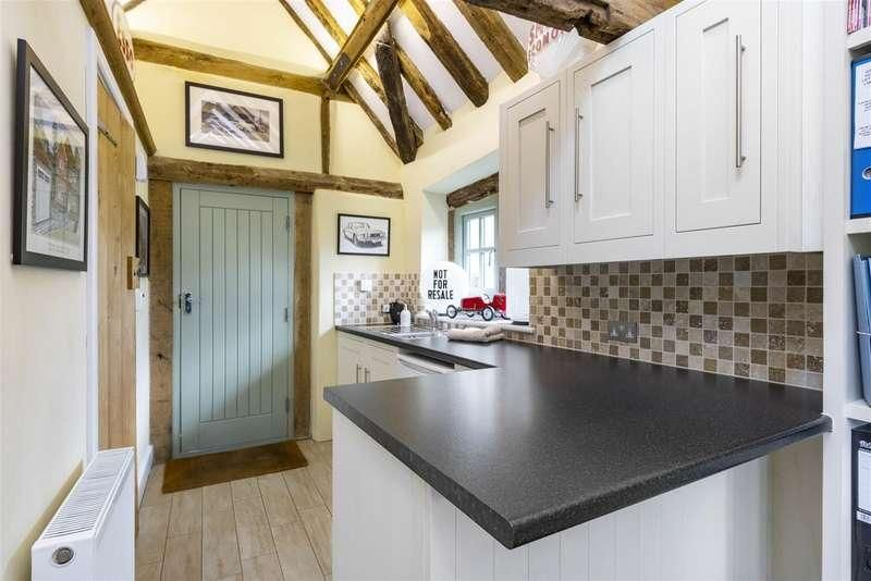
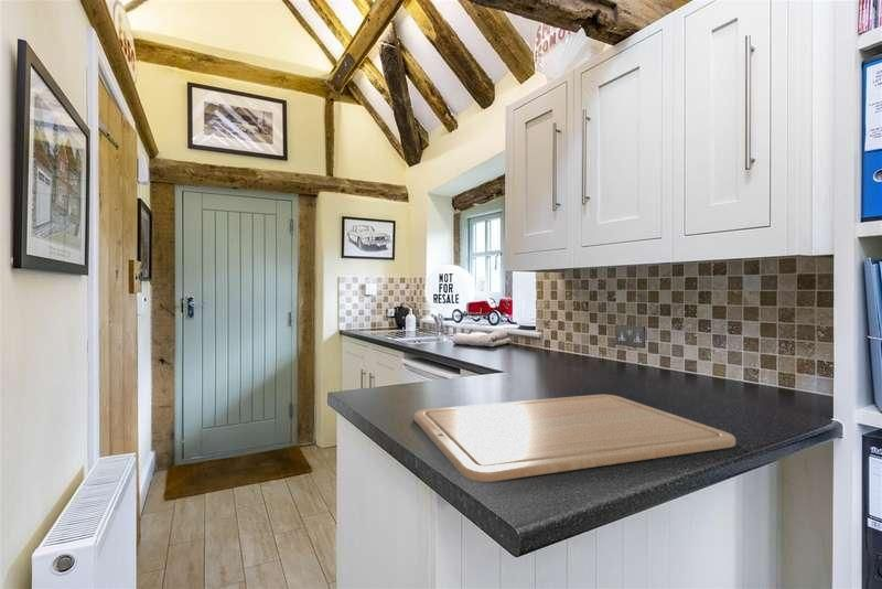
+ chopping board (560, 426)
